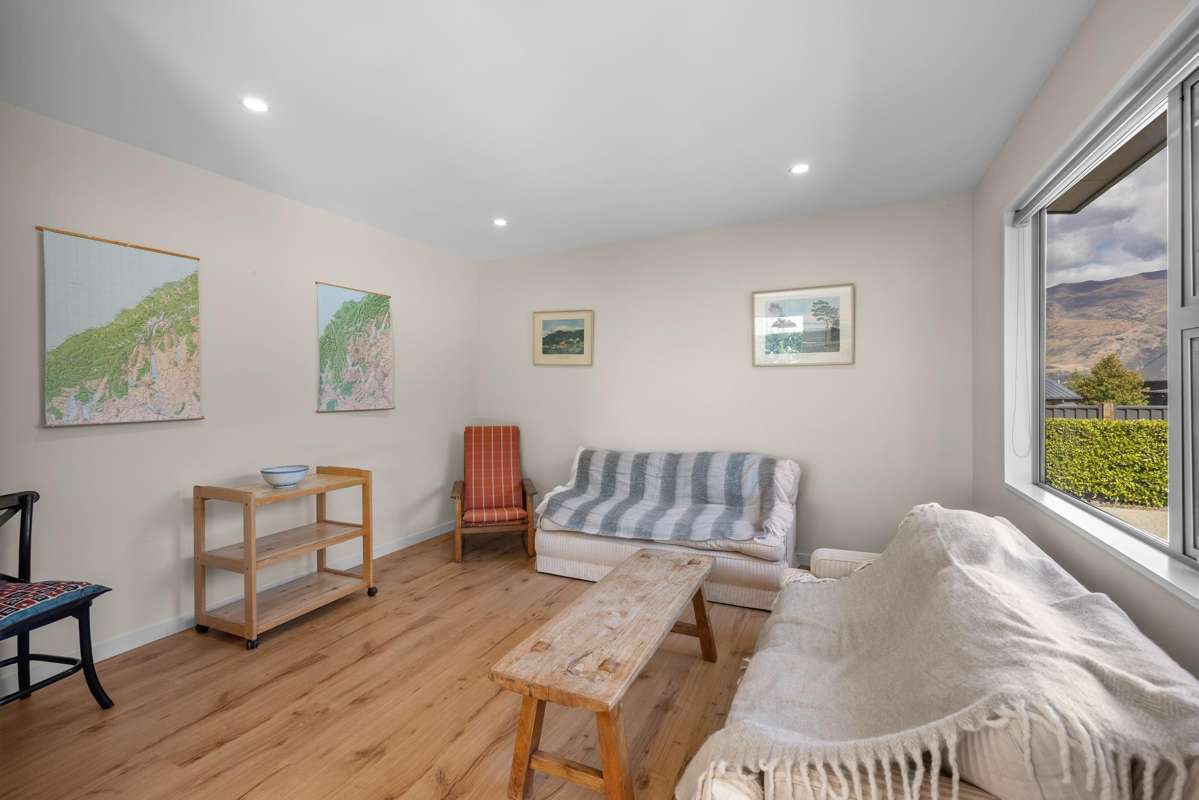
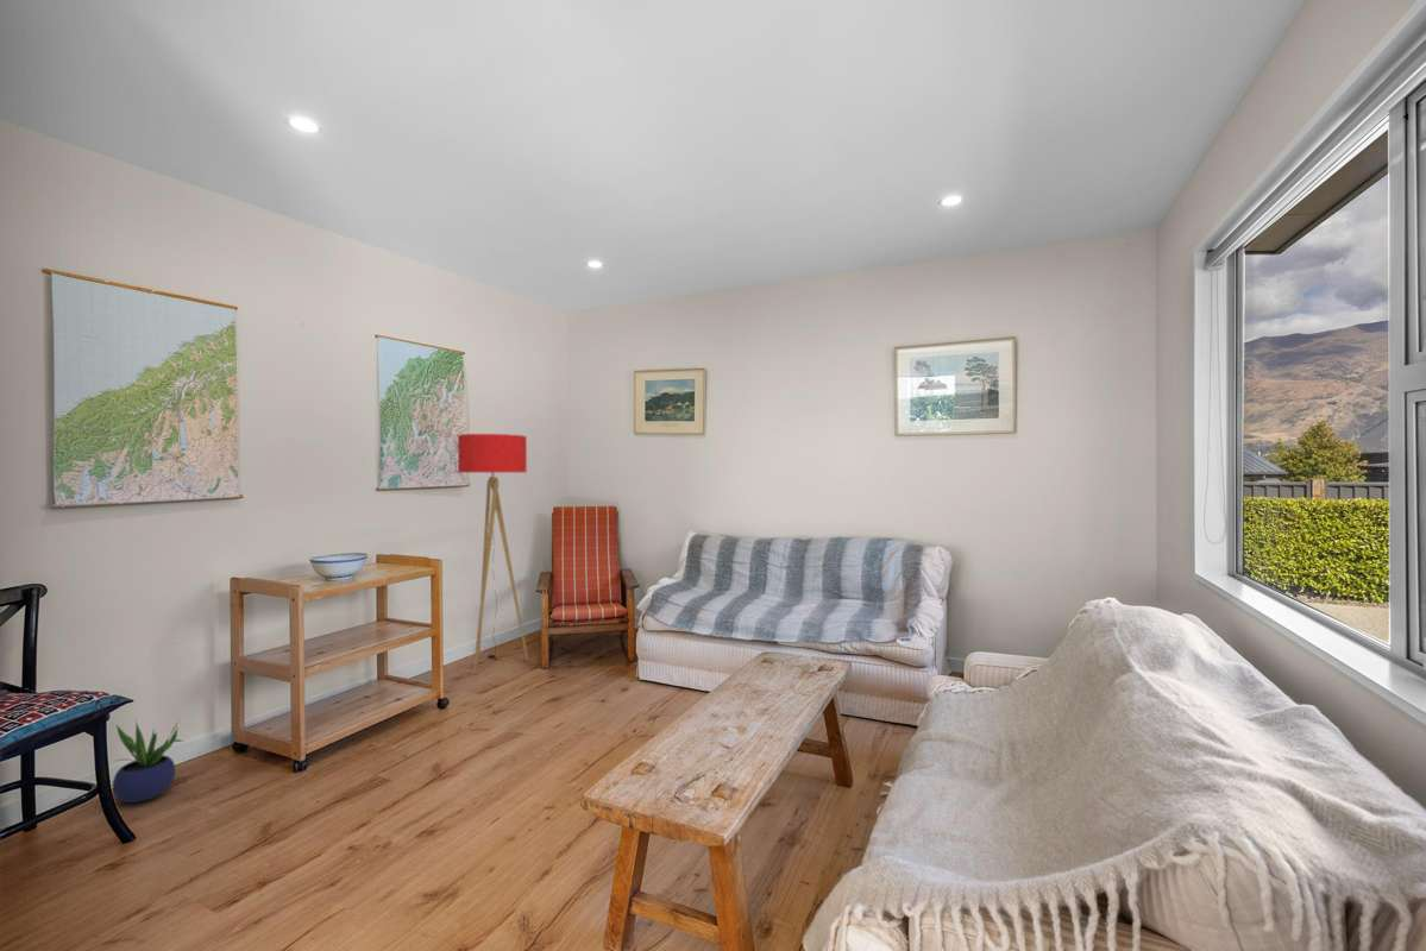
+ potted plant (147, 757)
+ floor lamp (494, 550)
